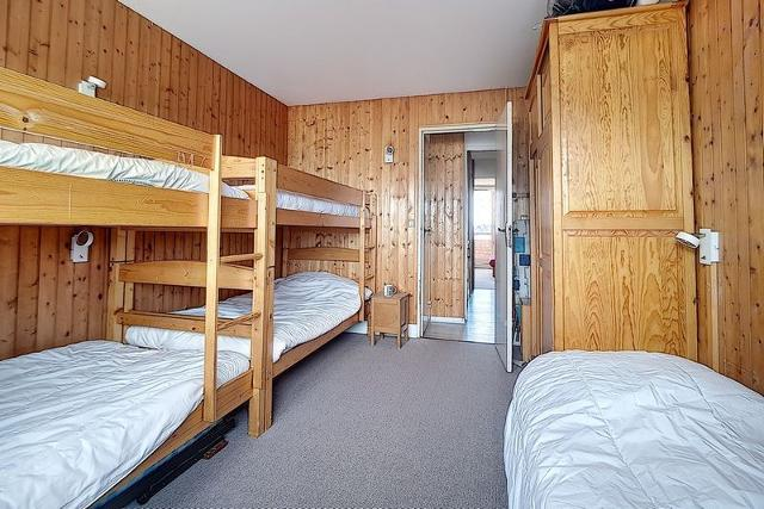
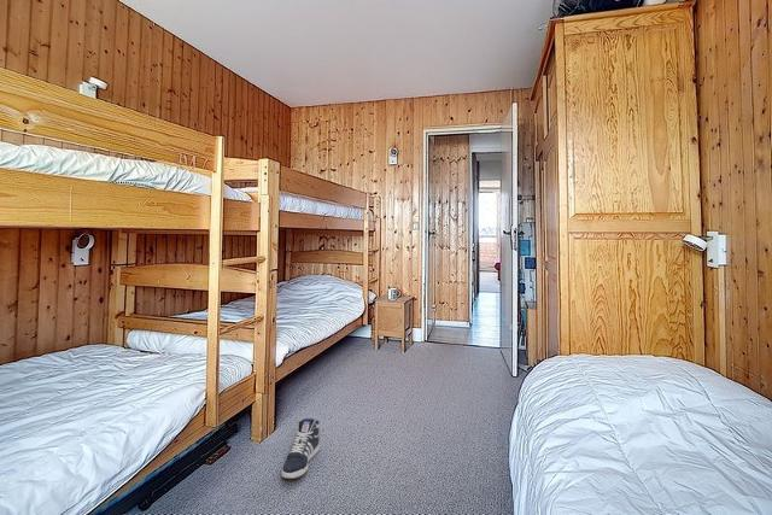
+ sneaker (300, 444)
